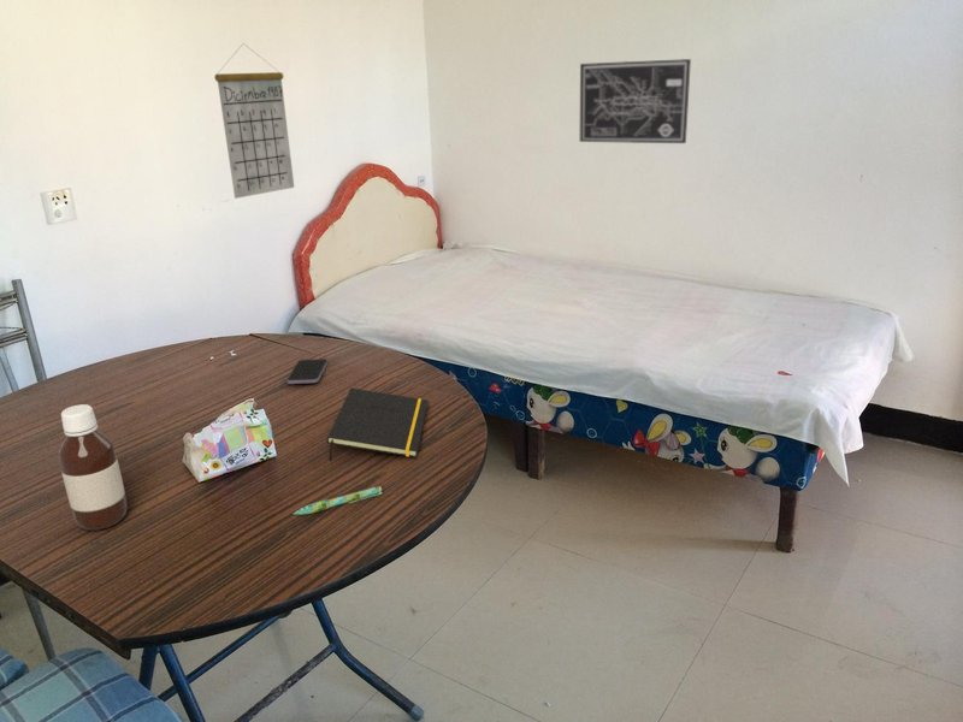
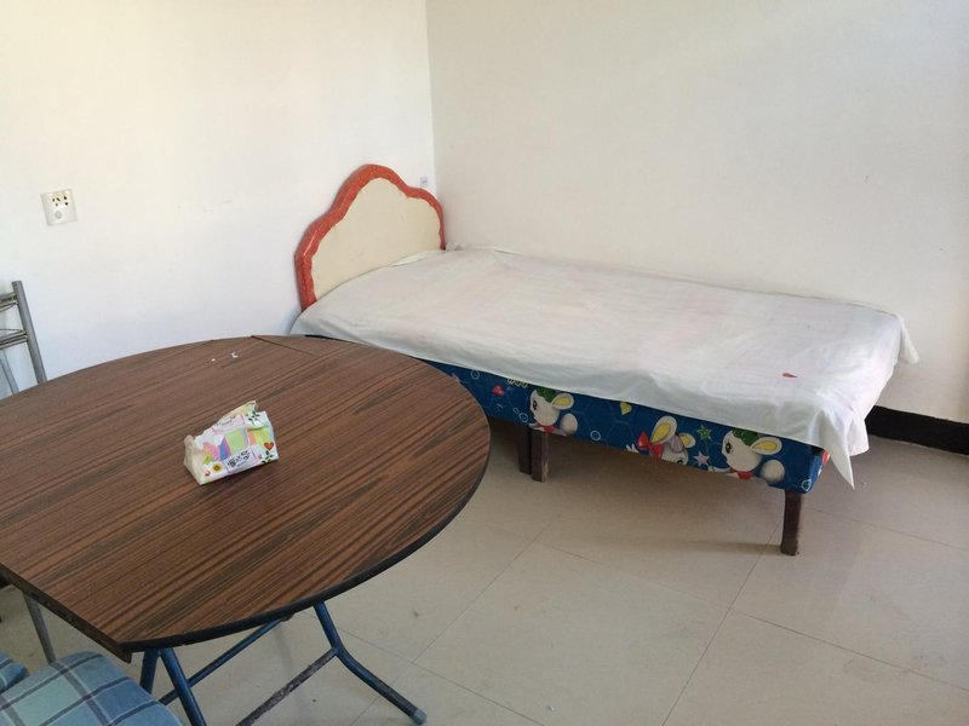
- pen (338, 501)
- notepad (380, 420)
- smartphone (307, 371)
- wall art (632, 102)
- calendar (255, 120)
- bottle (89, 466)
